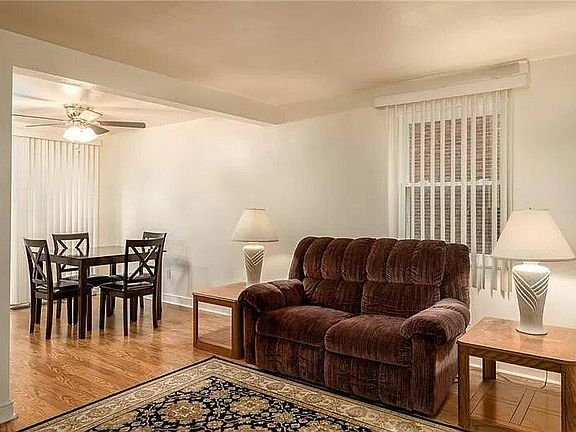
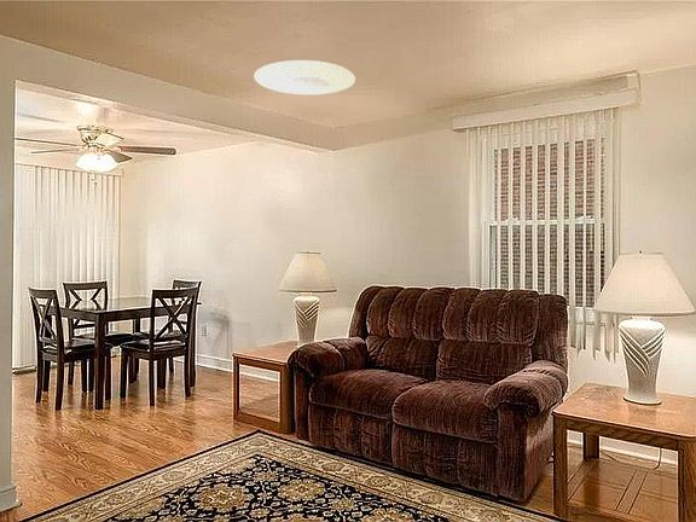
+ ceiling light (304, 74)
